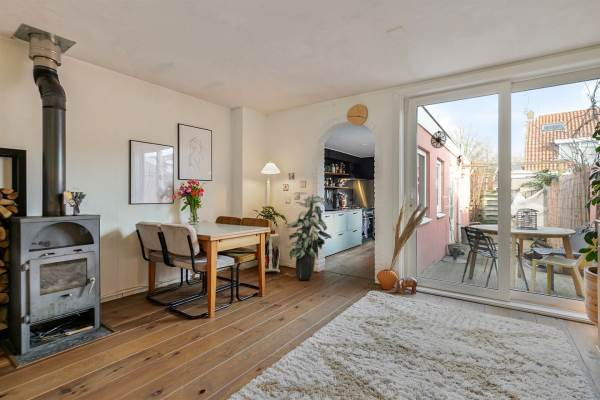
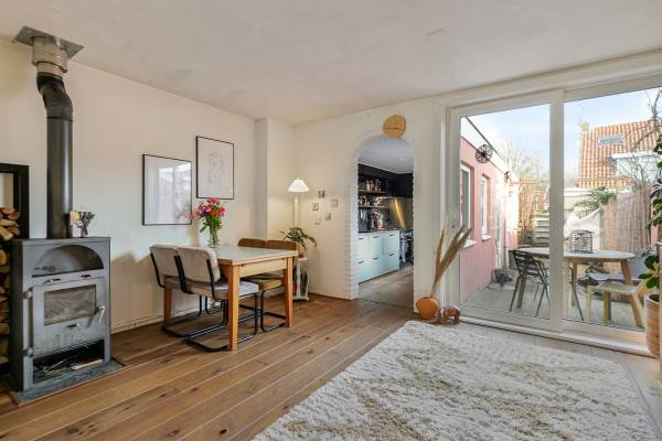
- indoor plant (306, 235)
